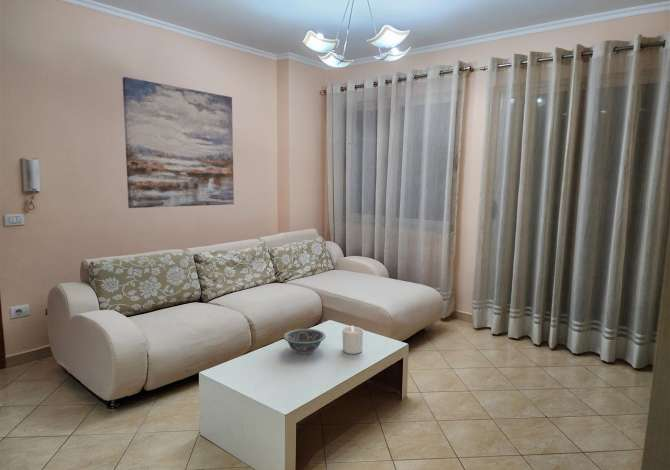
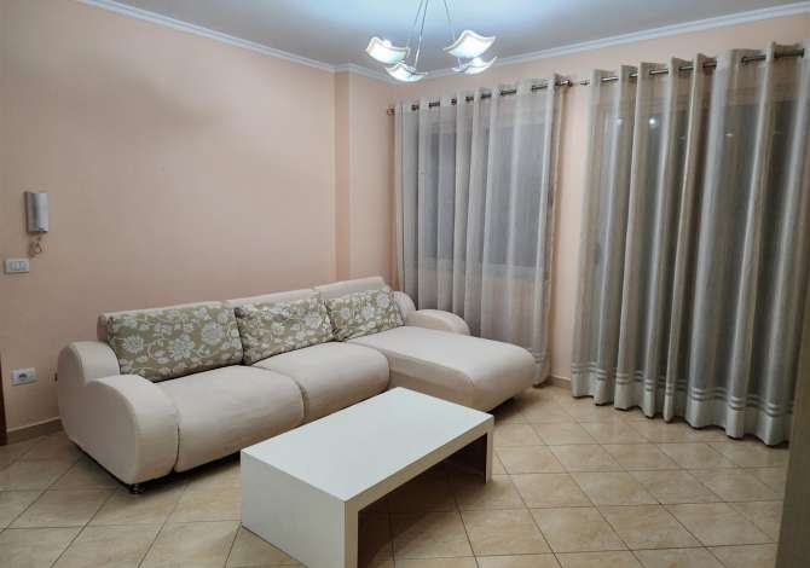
- bowl (304, 343)
- wall art (184, 148)
- candle (352, 338)
